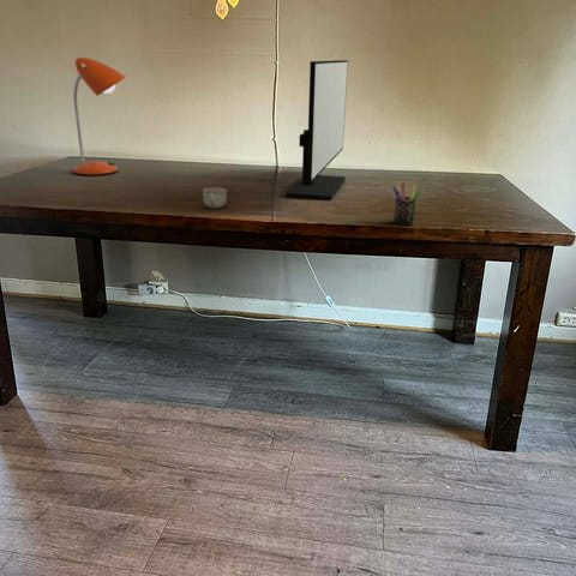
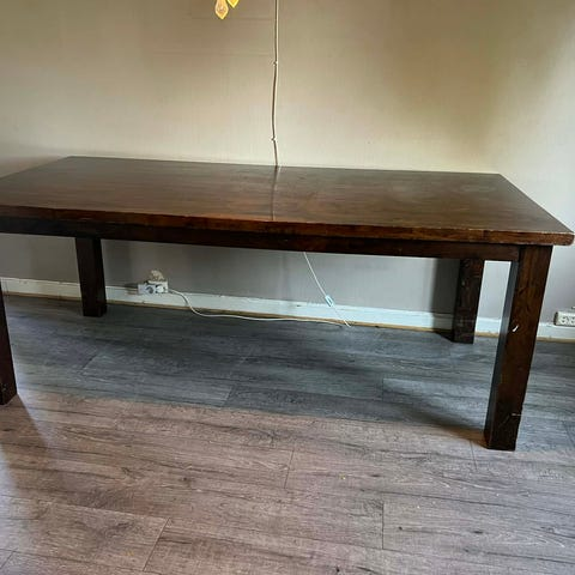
- pen holder (407, 203)
- monitor (319, 126)
- desk lamp (79, 122)
- cup (214, 198)
